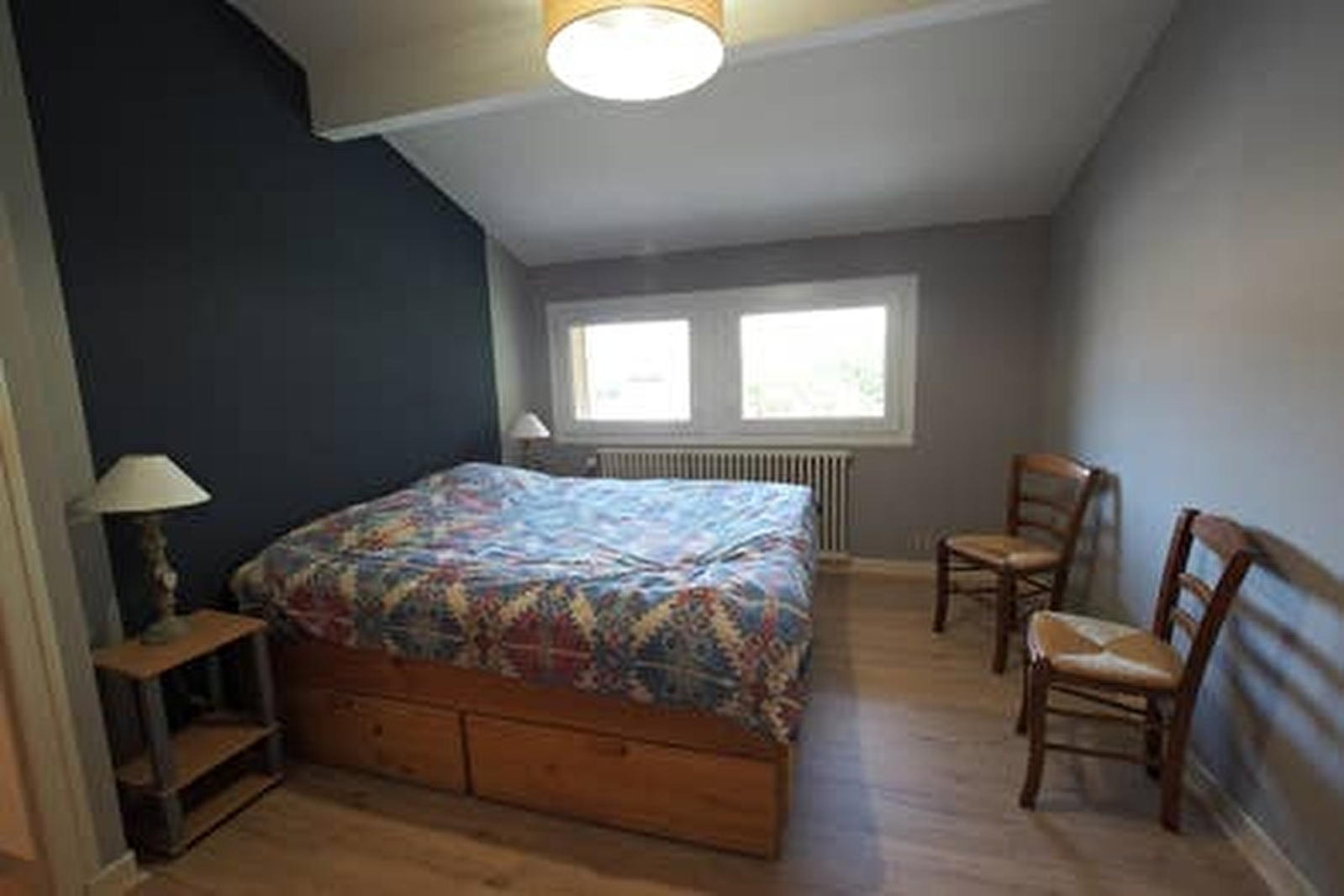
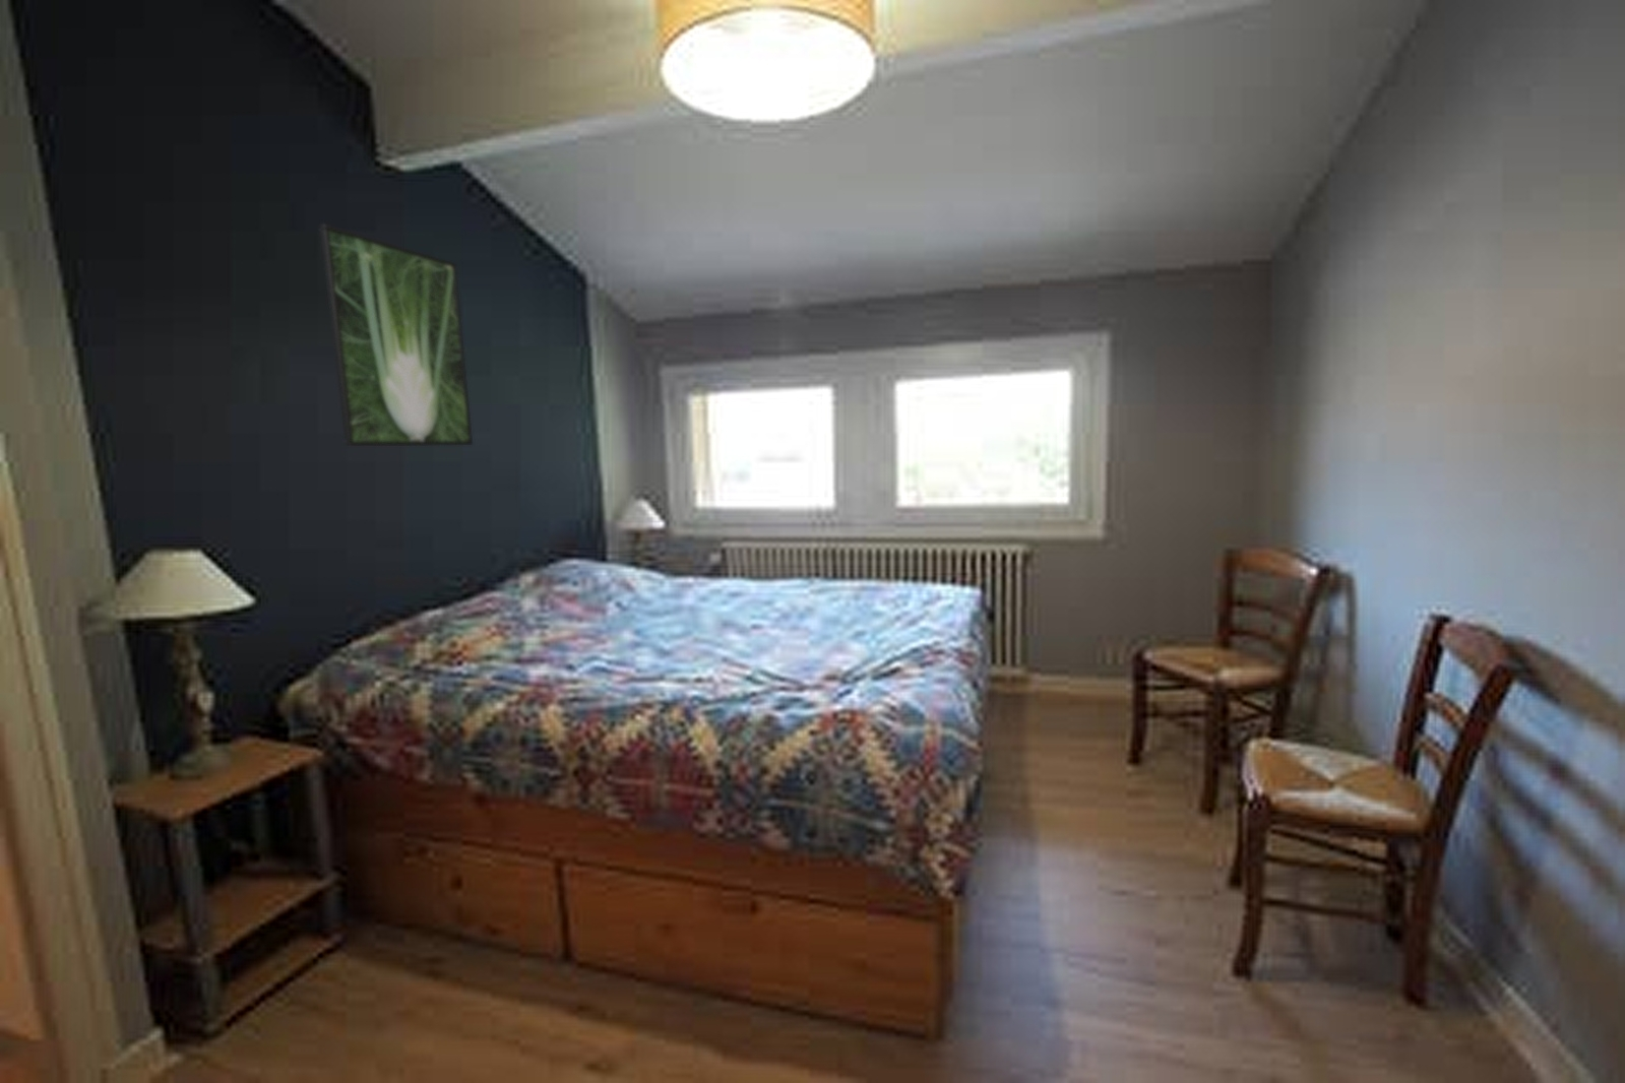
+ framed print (405, 347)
